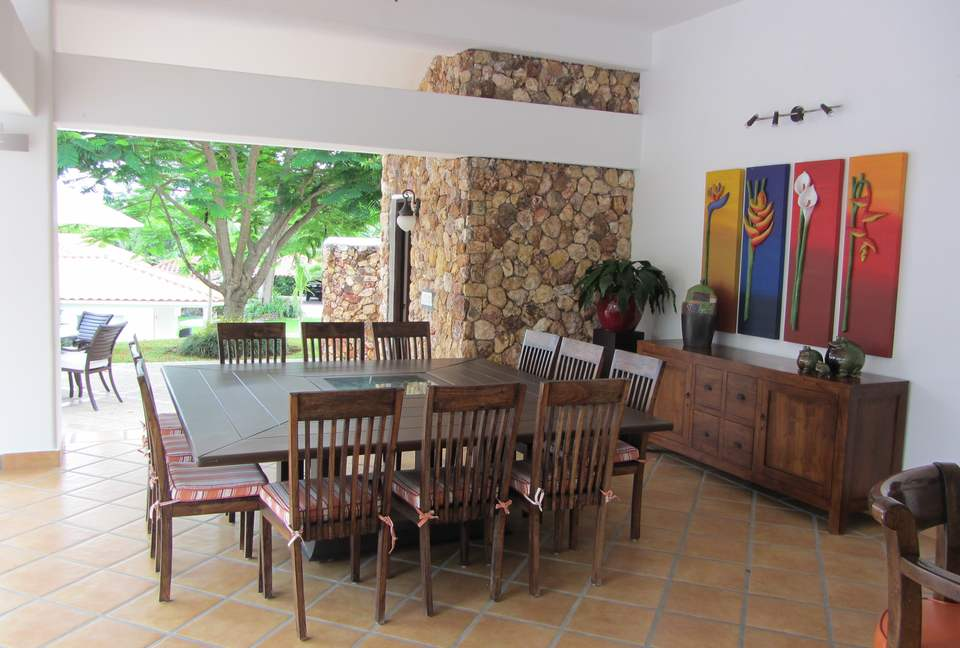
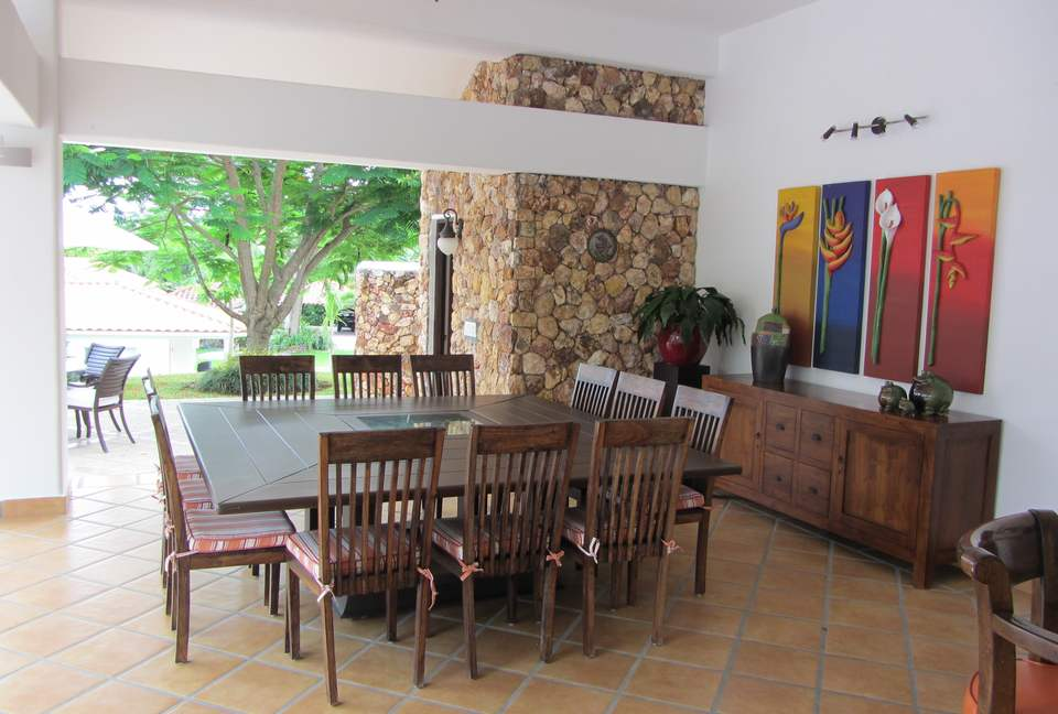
+ decorative plate (601, 246)
